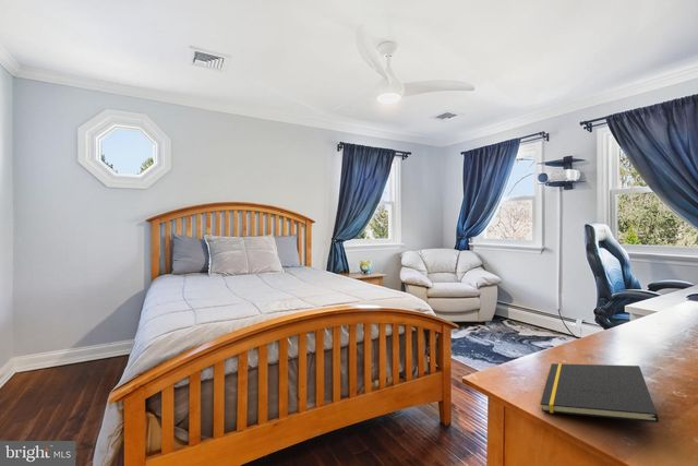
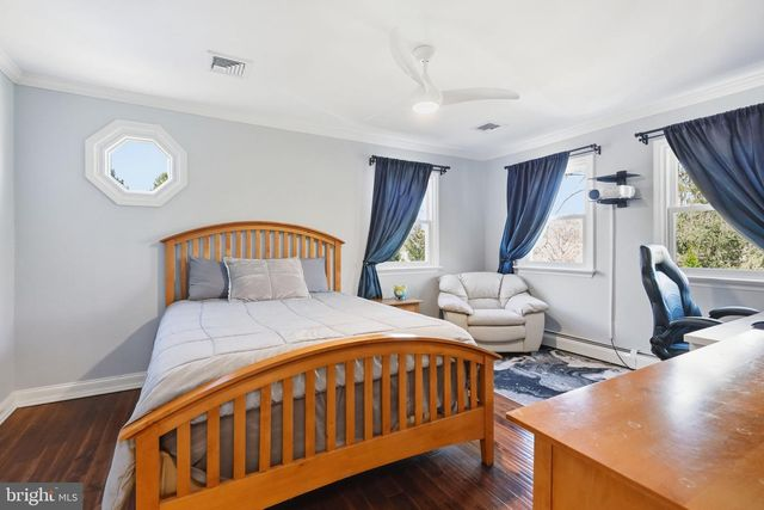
- notepad (593, 386)
